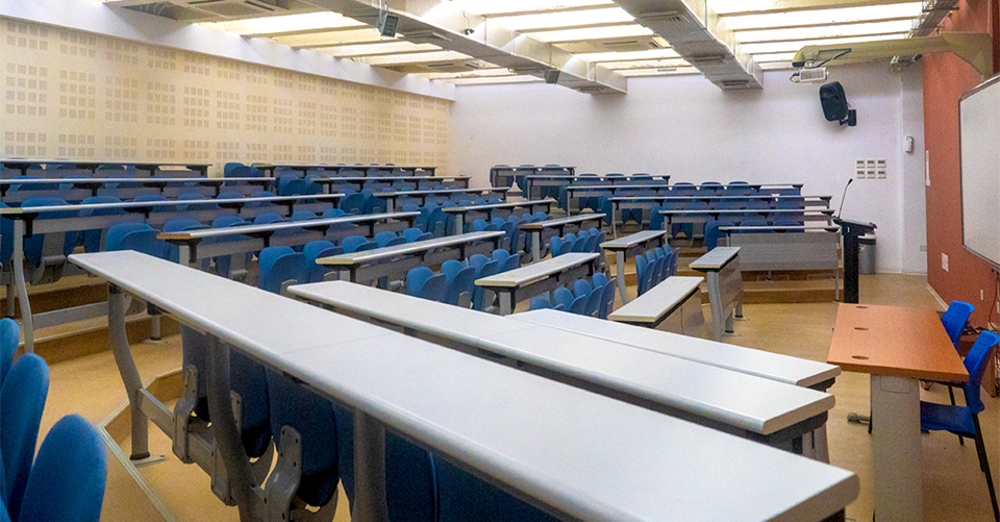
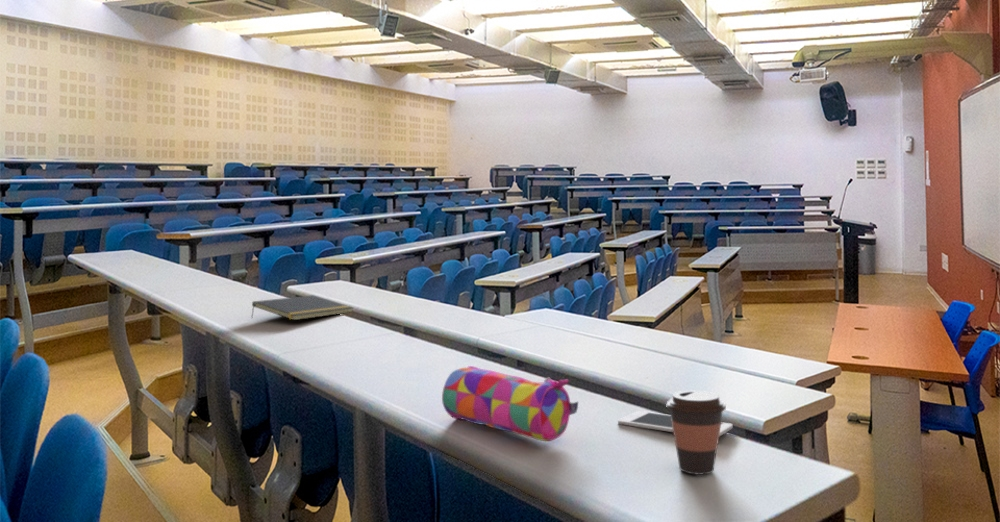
+ pencil case (507, 400)
+ coffee cup (696, 432)
+ notepad (304, 306)
+ cell phone (671, 424)
